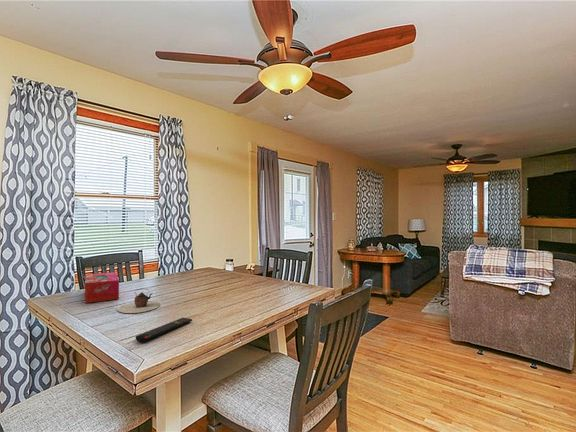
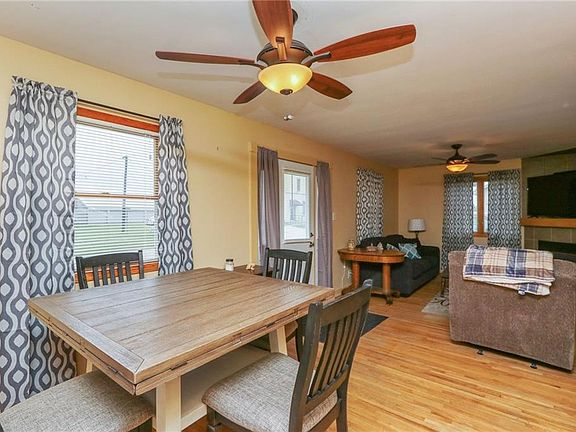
- remote control (165, 329)
- tissue box (101, 286)
- teapot (139, 297)
